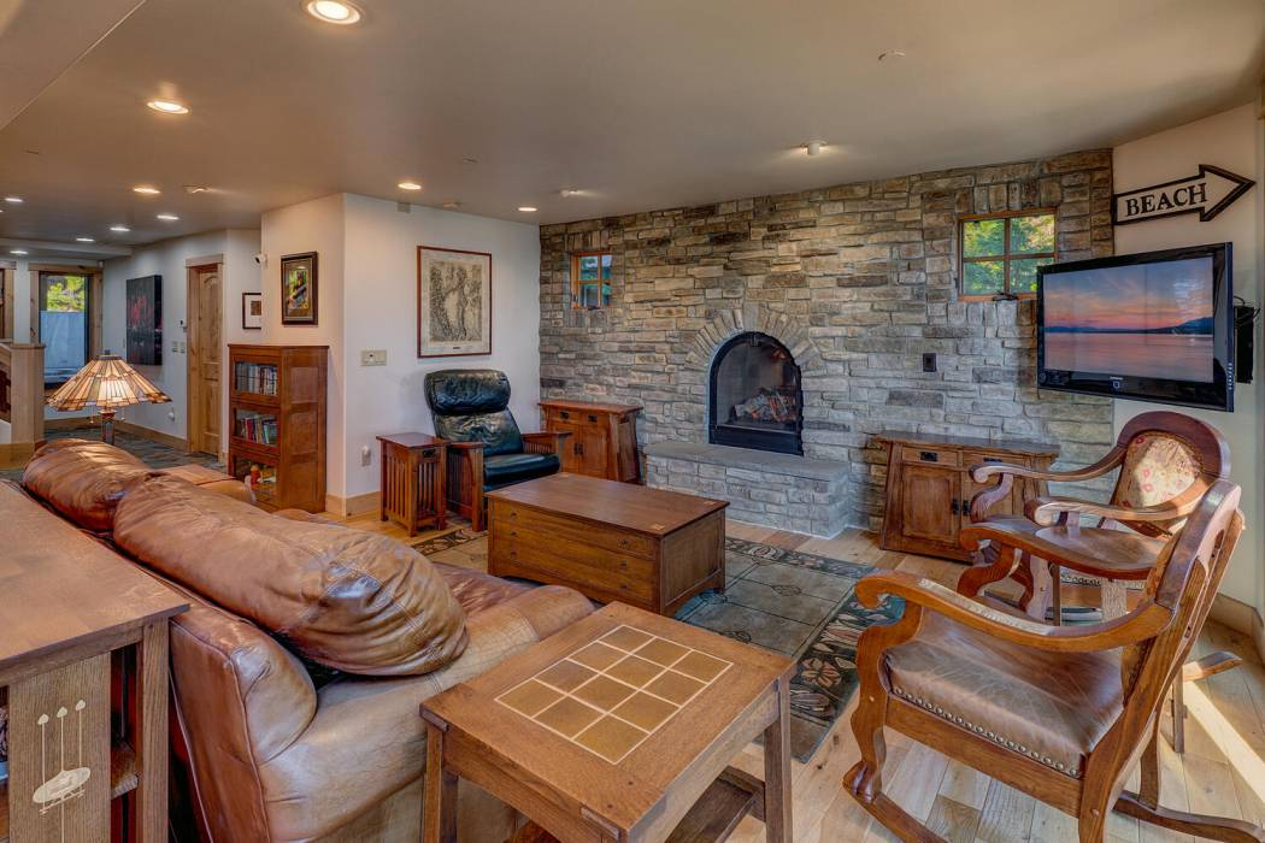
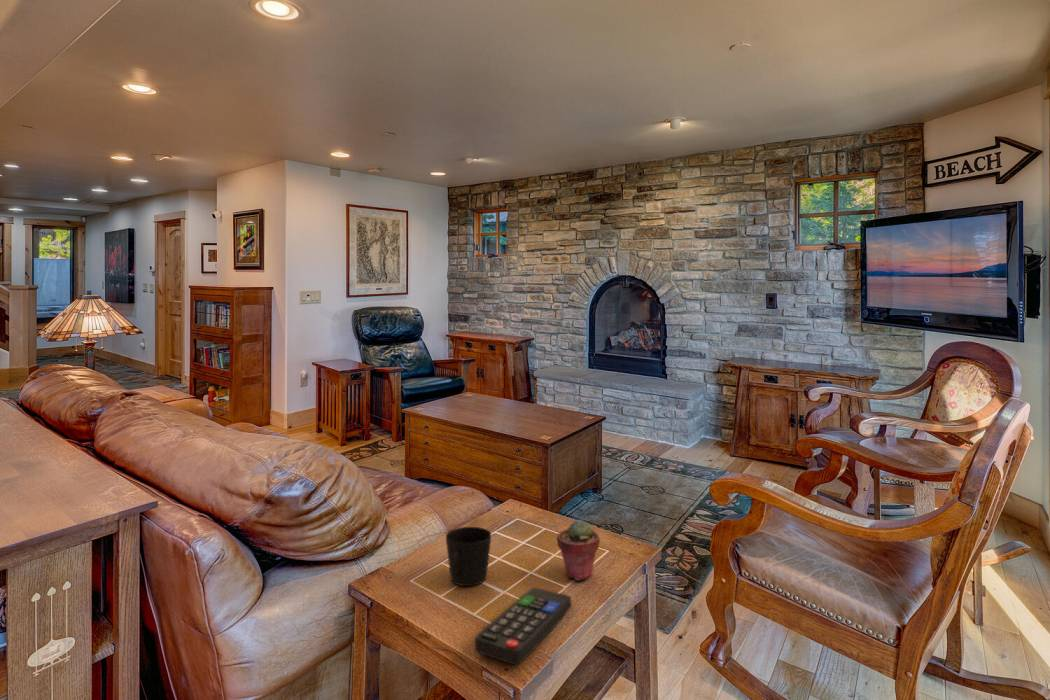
+ potted succulent (578, 546)
+ cup (466, 558)
+ remote control (526, 620)
